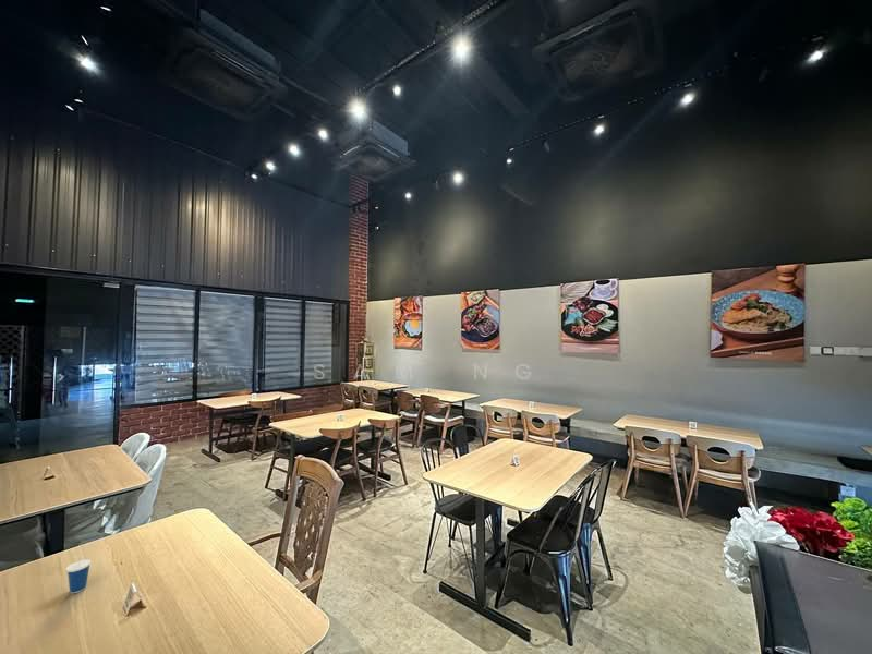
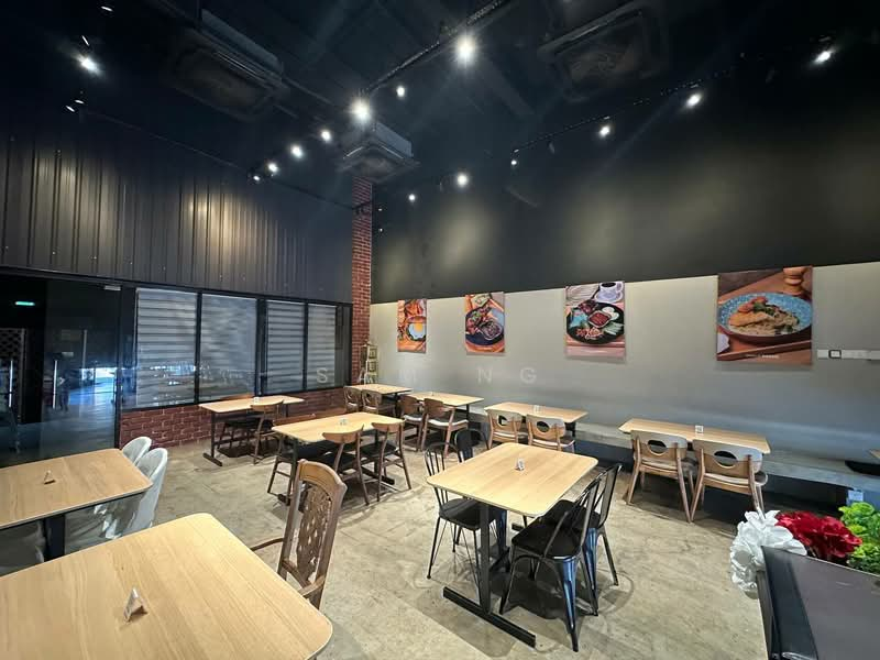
- cup (78, 570)
